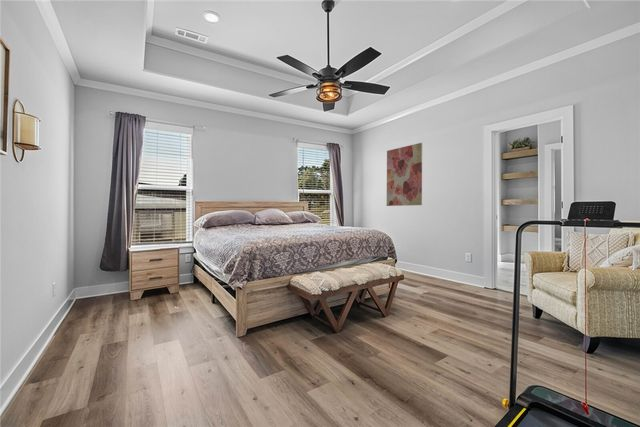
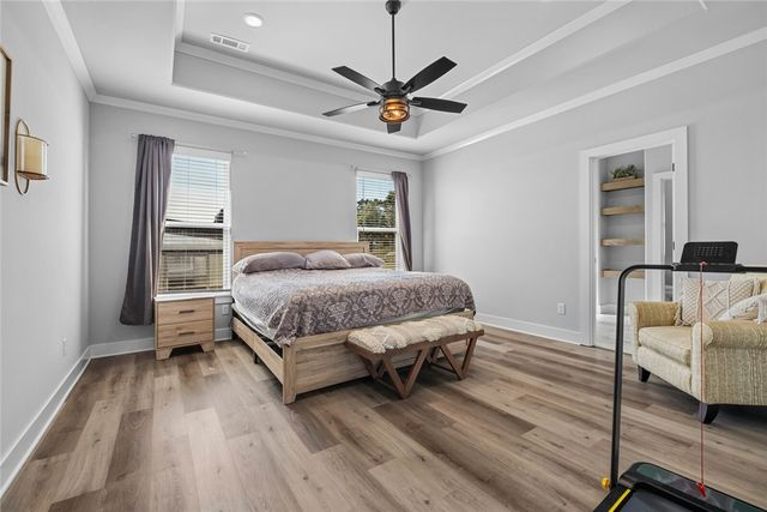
- wall art (403, 176)
